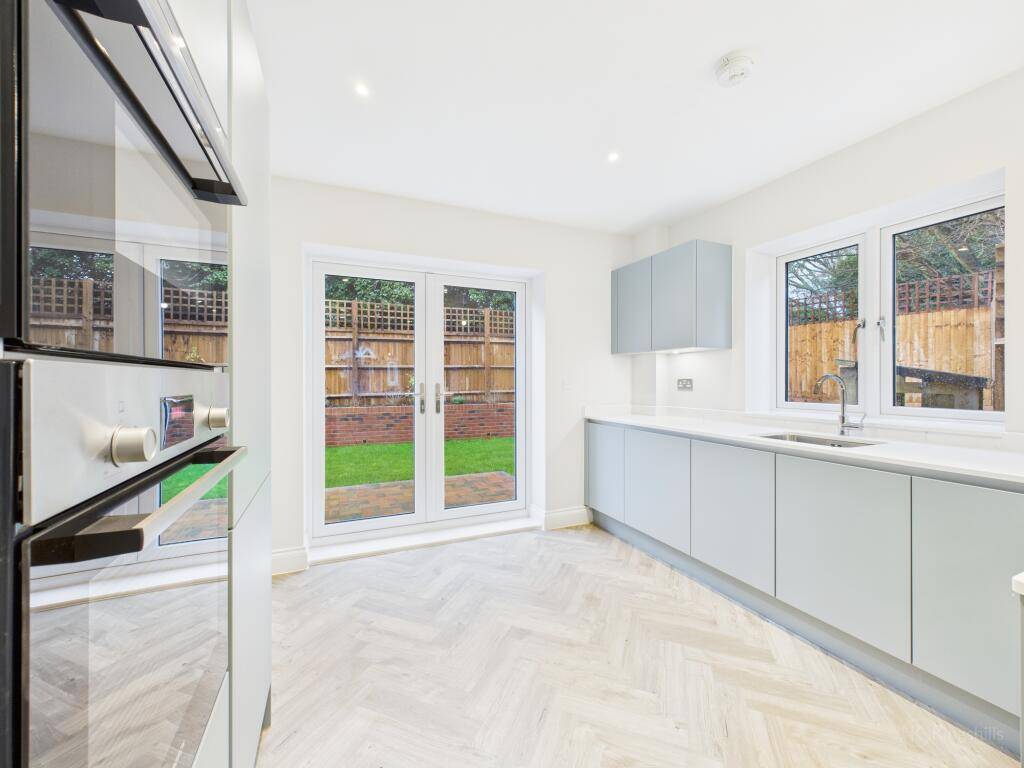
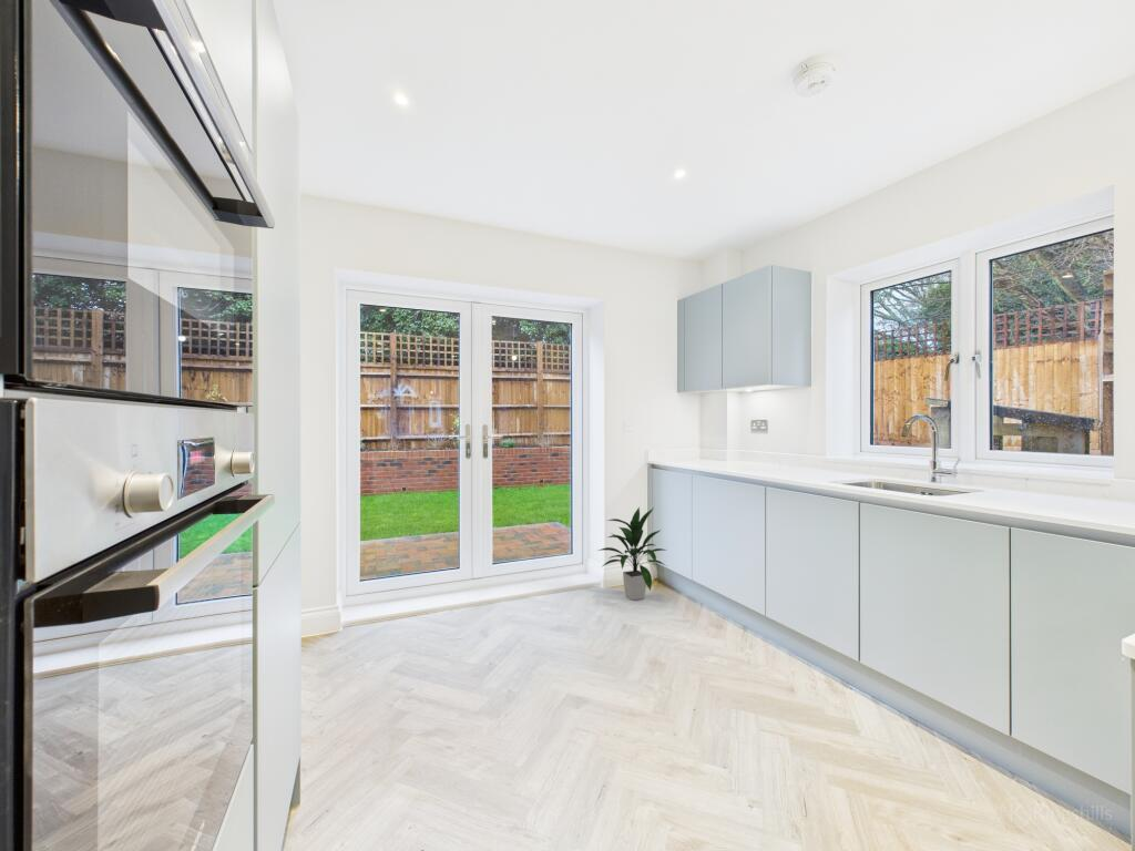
+ indoor plant (634, 553)
